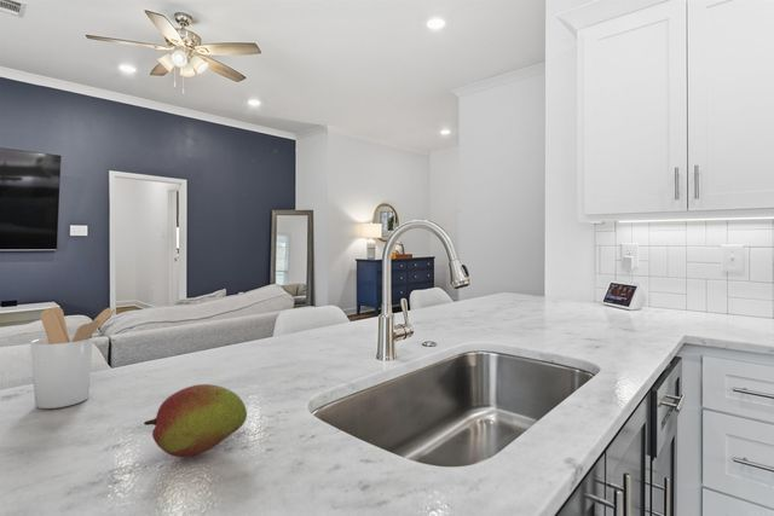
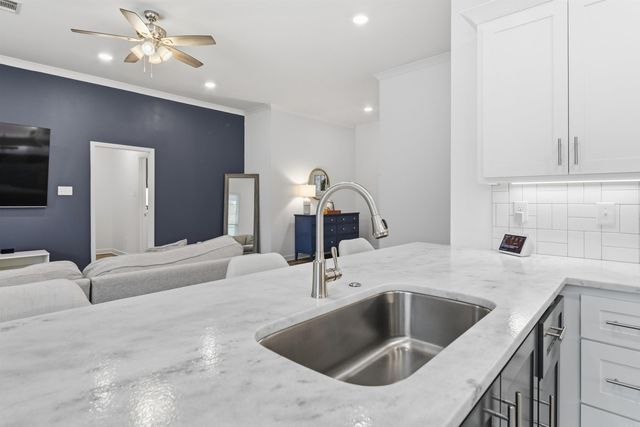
- utensil holder (77, 352)
- fruit (197, 418)
